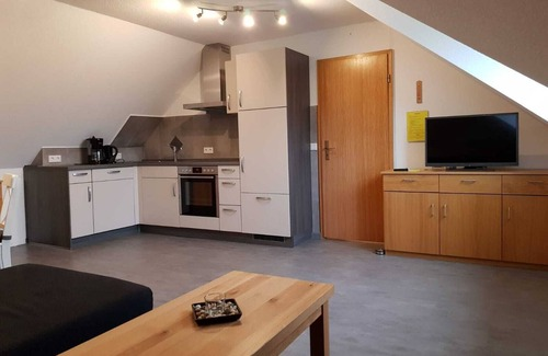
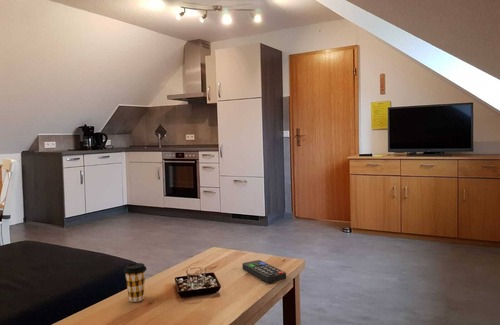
+ remote control (263, 270)
+ coffee cup (135, 282)
